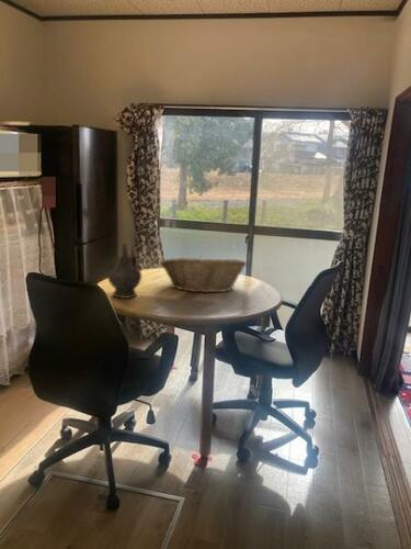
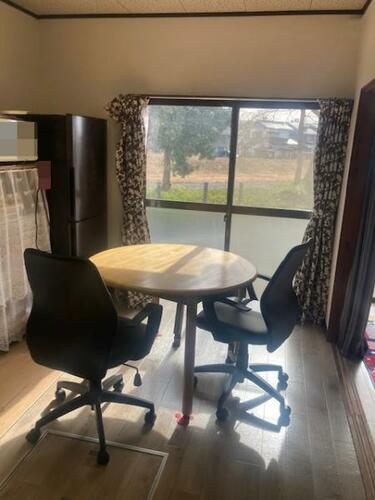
- fruit basket (203, 270)
- ceremonial vessel (125, 269)
